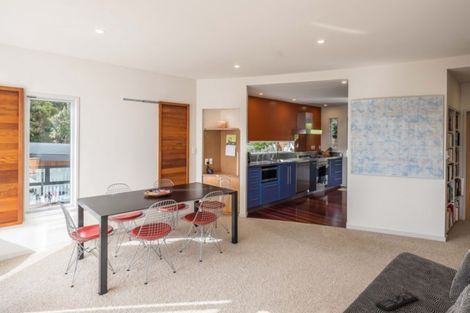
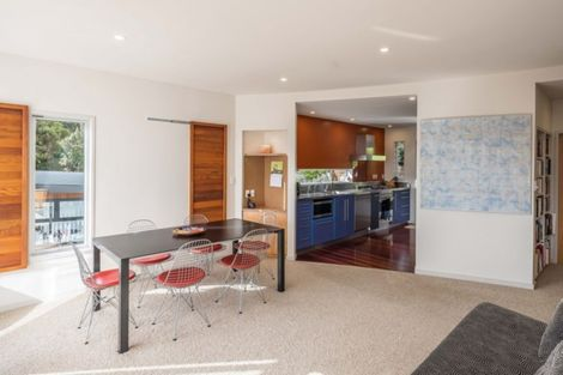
- remote control (397, 300)
